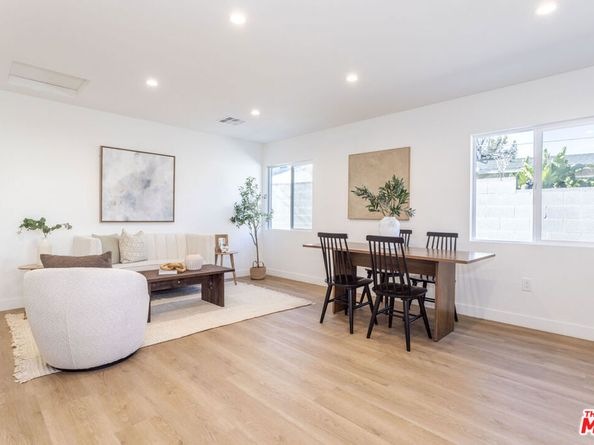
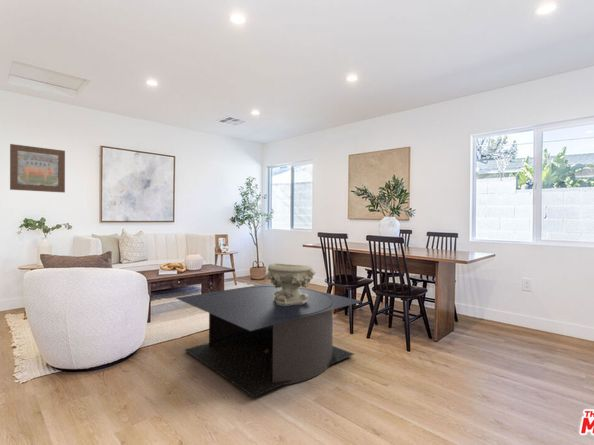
+ decorative bowl (286, 282)
+ wall art (38, 169)
+ coffee table (267, 326)
